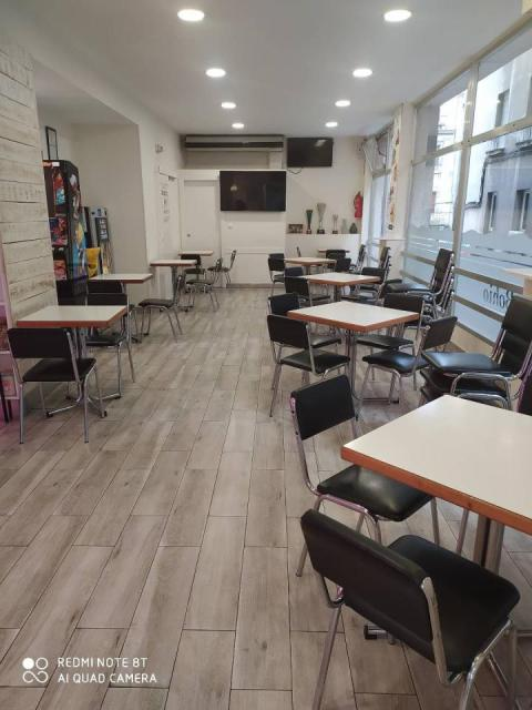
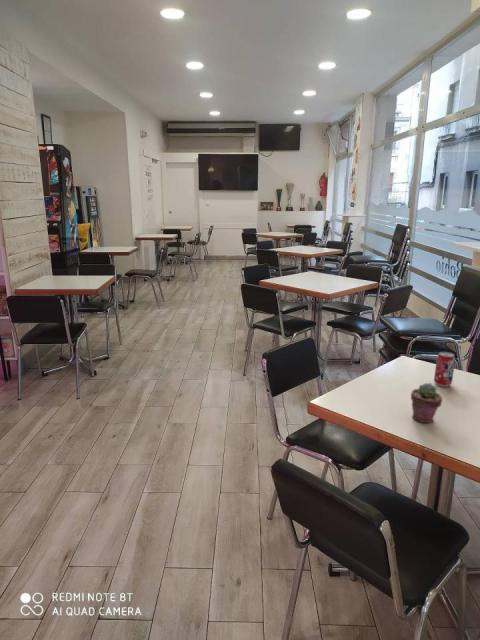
+ potted succulent (425, 401)
+ beverage can (444, 369)
